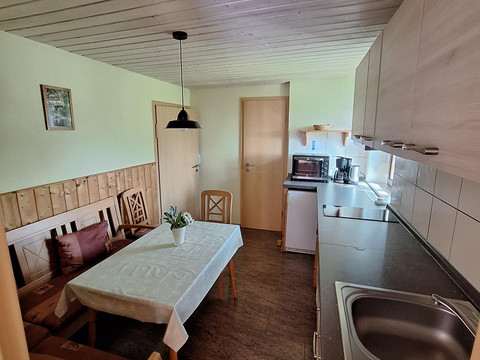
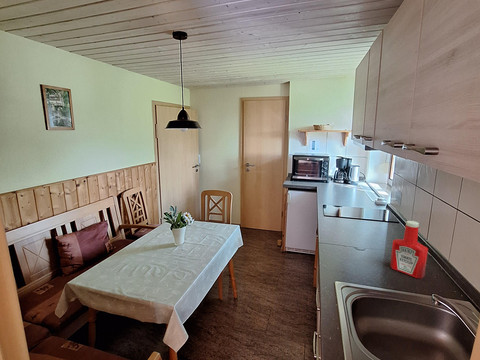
+ soap bottle (409, 247)
